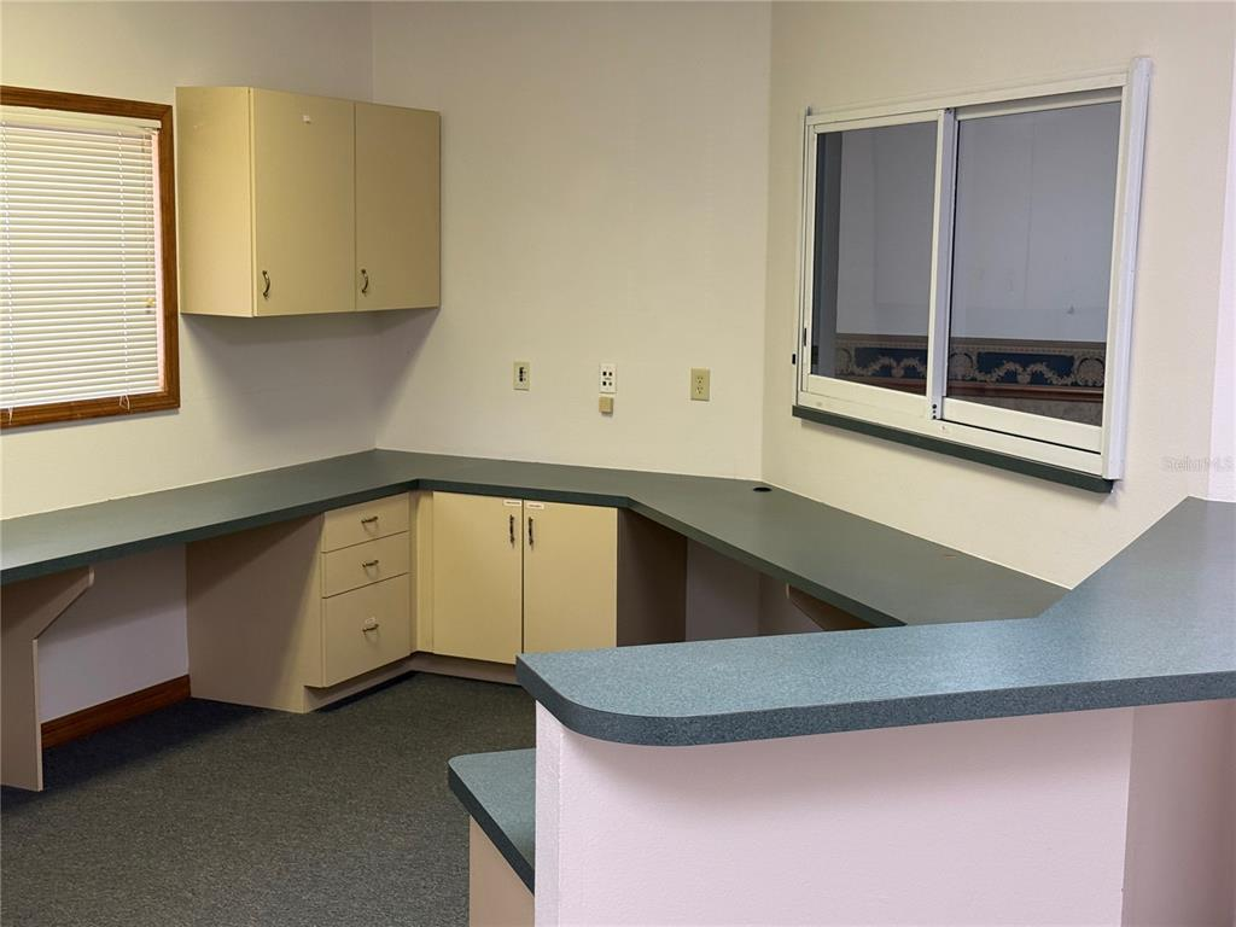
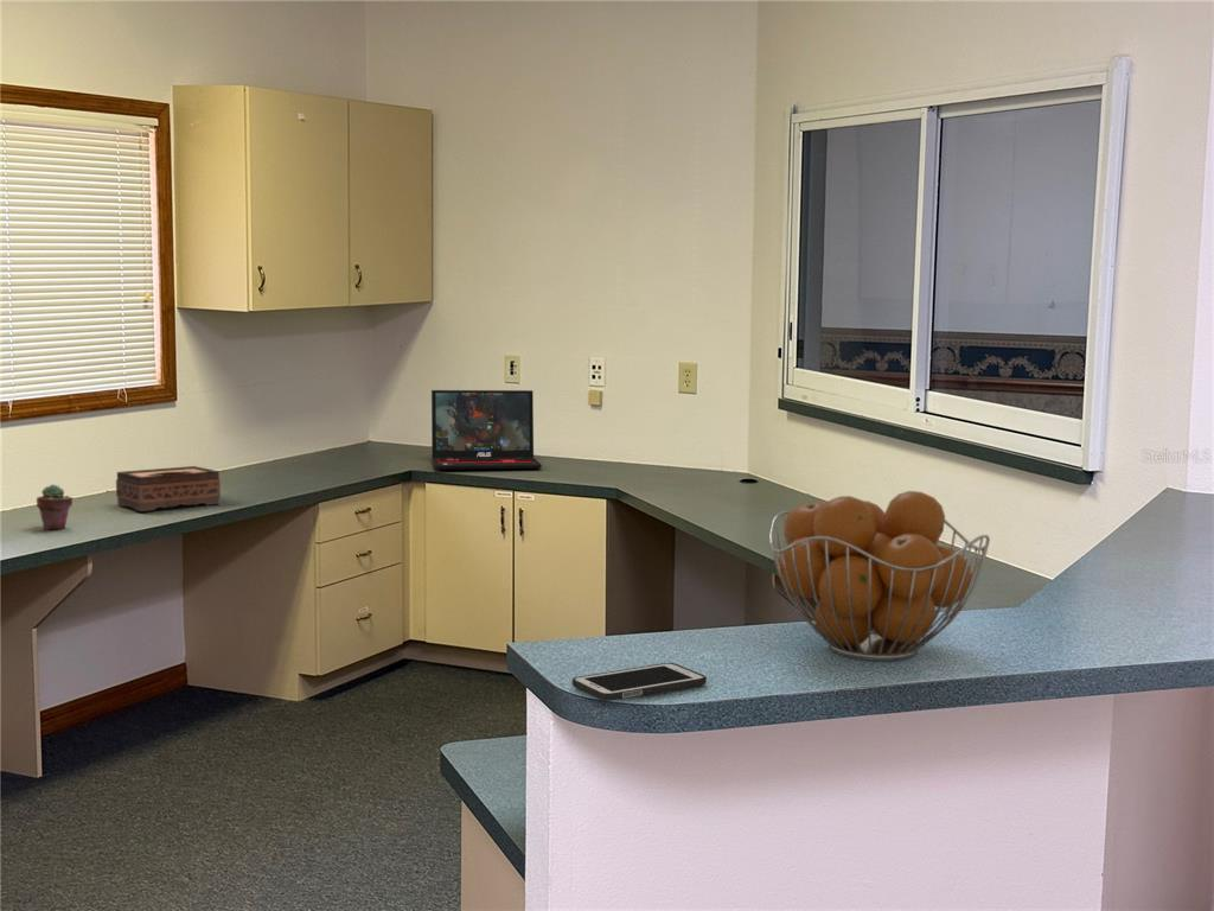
+ cell phone (639, 681)
+ potted succulent (53, 505)
+ tissue box (168, 488)
+ fruit basket (876, 571)
+ laptop (485, 428)
